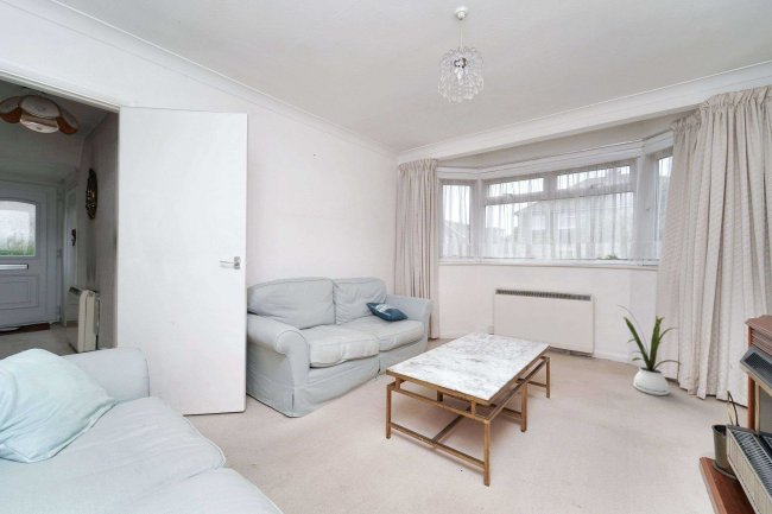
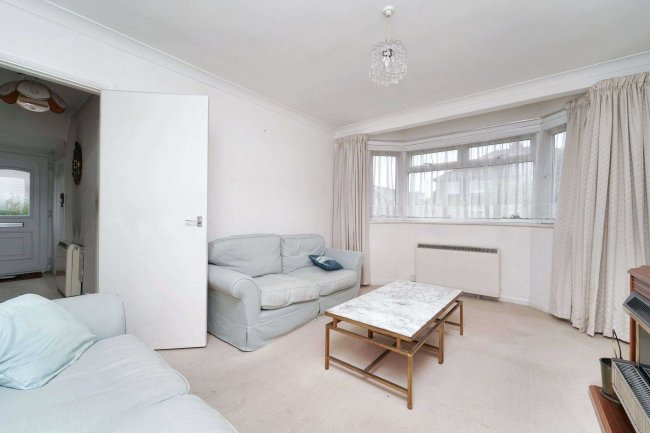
- house plant (646, 347)
